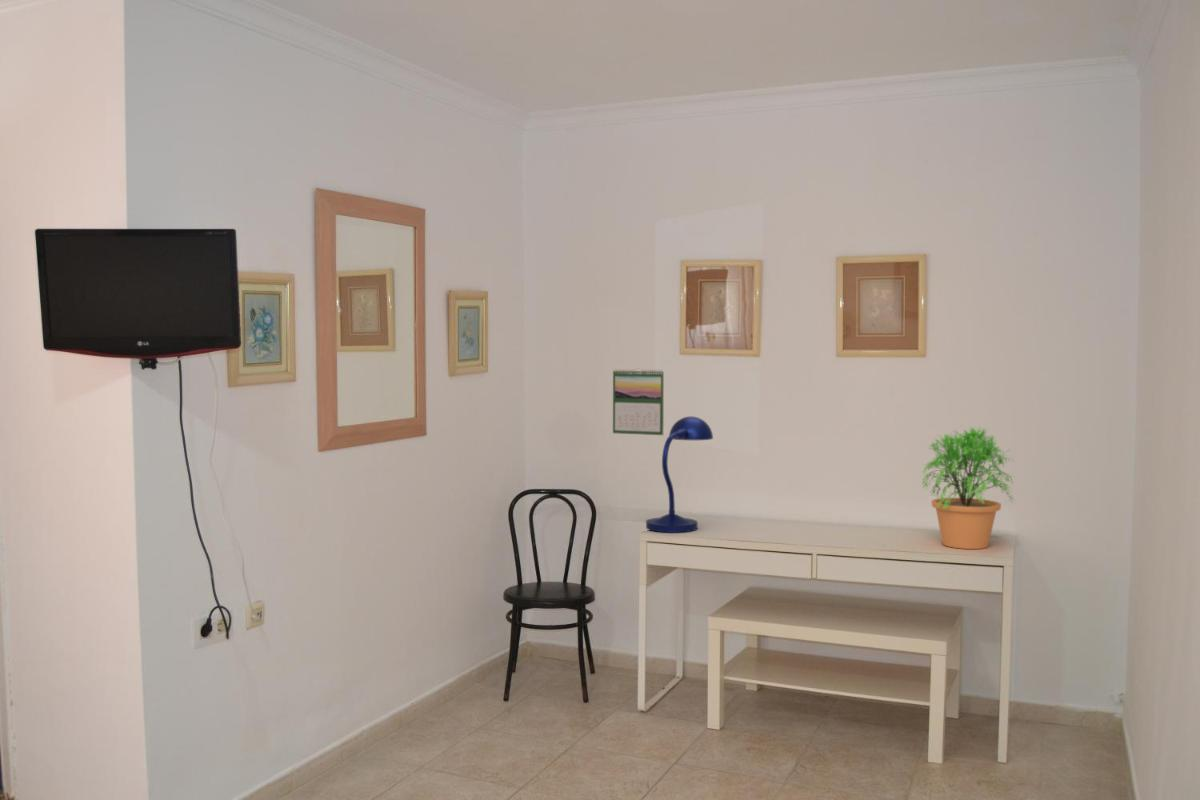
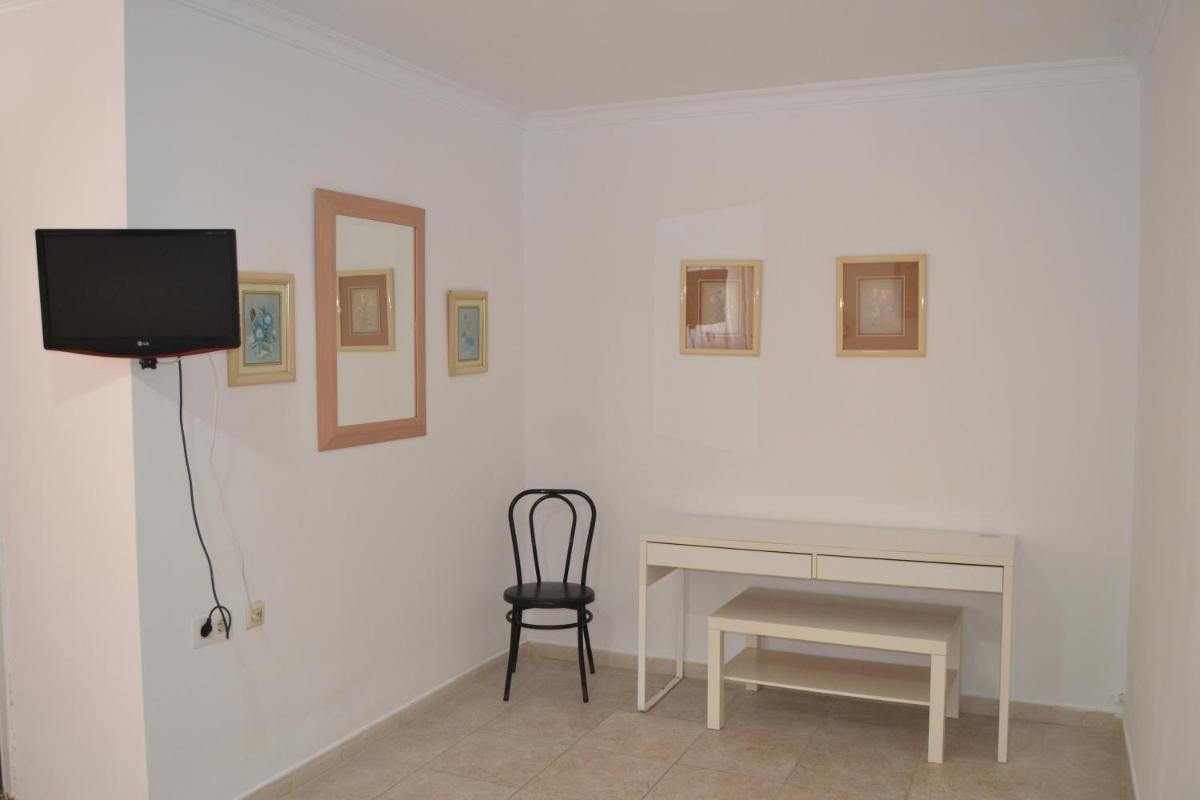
- desk lamp (669, 476)
- potted plant (964, 484)
- calendar (638, 401)
